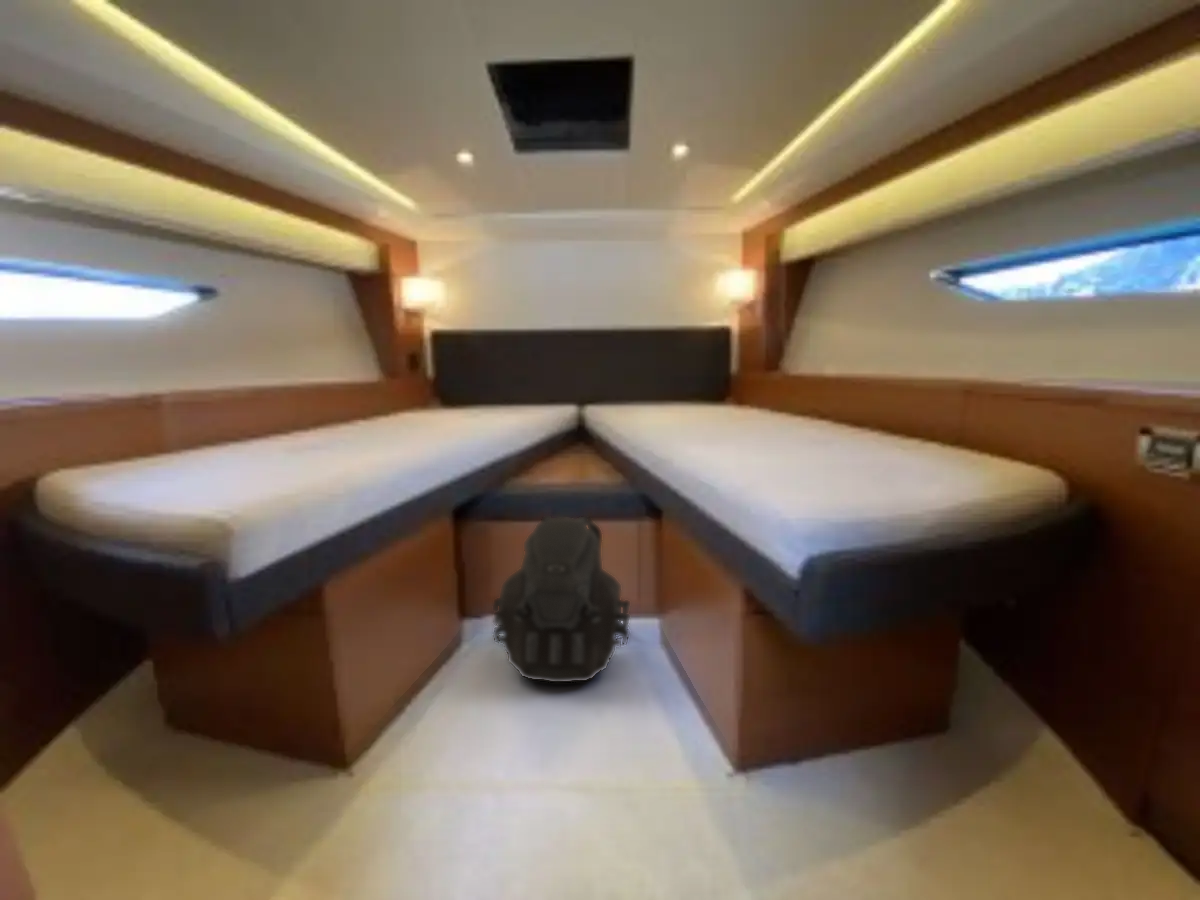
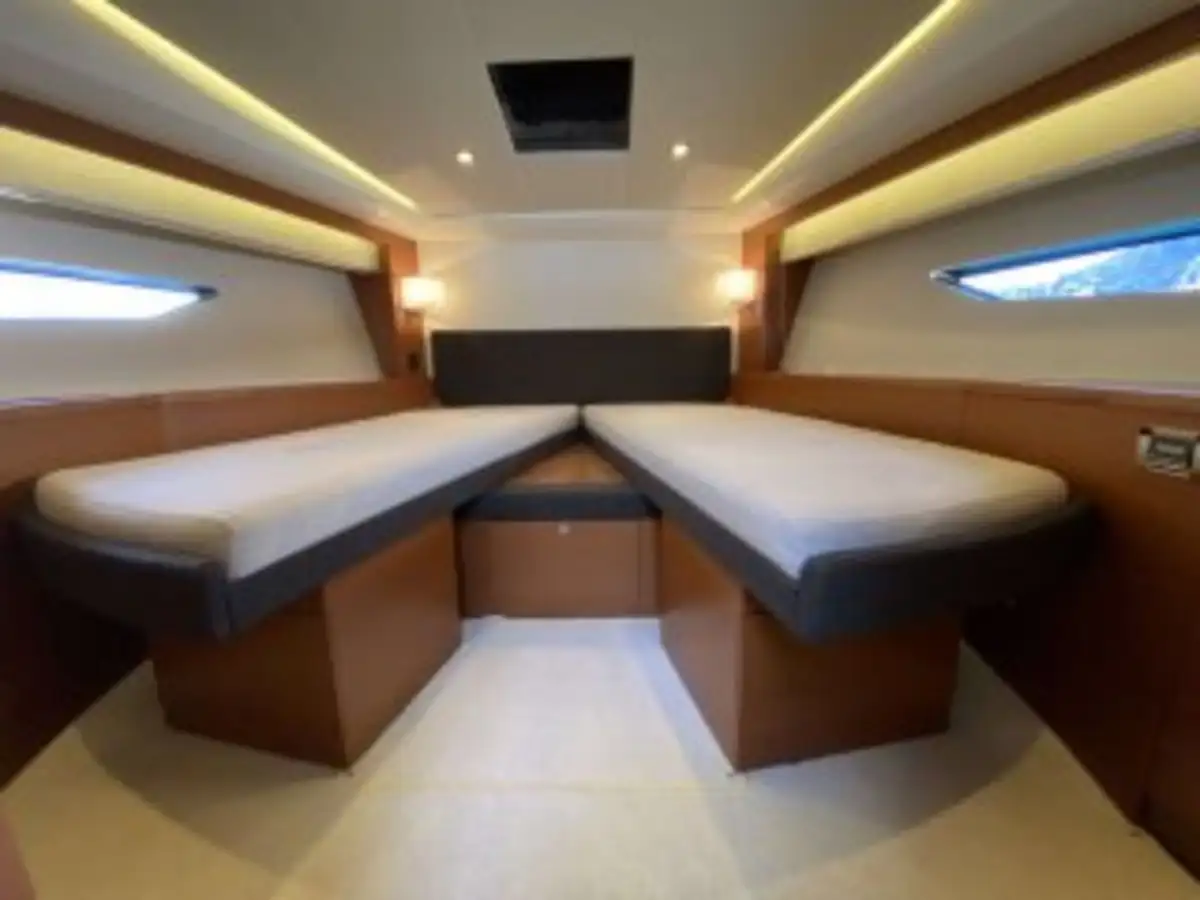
- backpack (563, 590)
